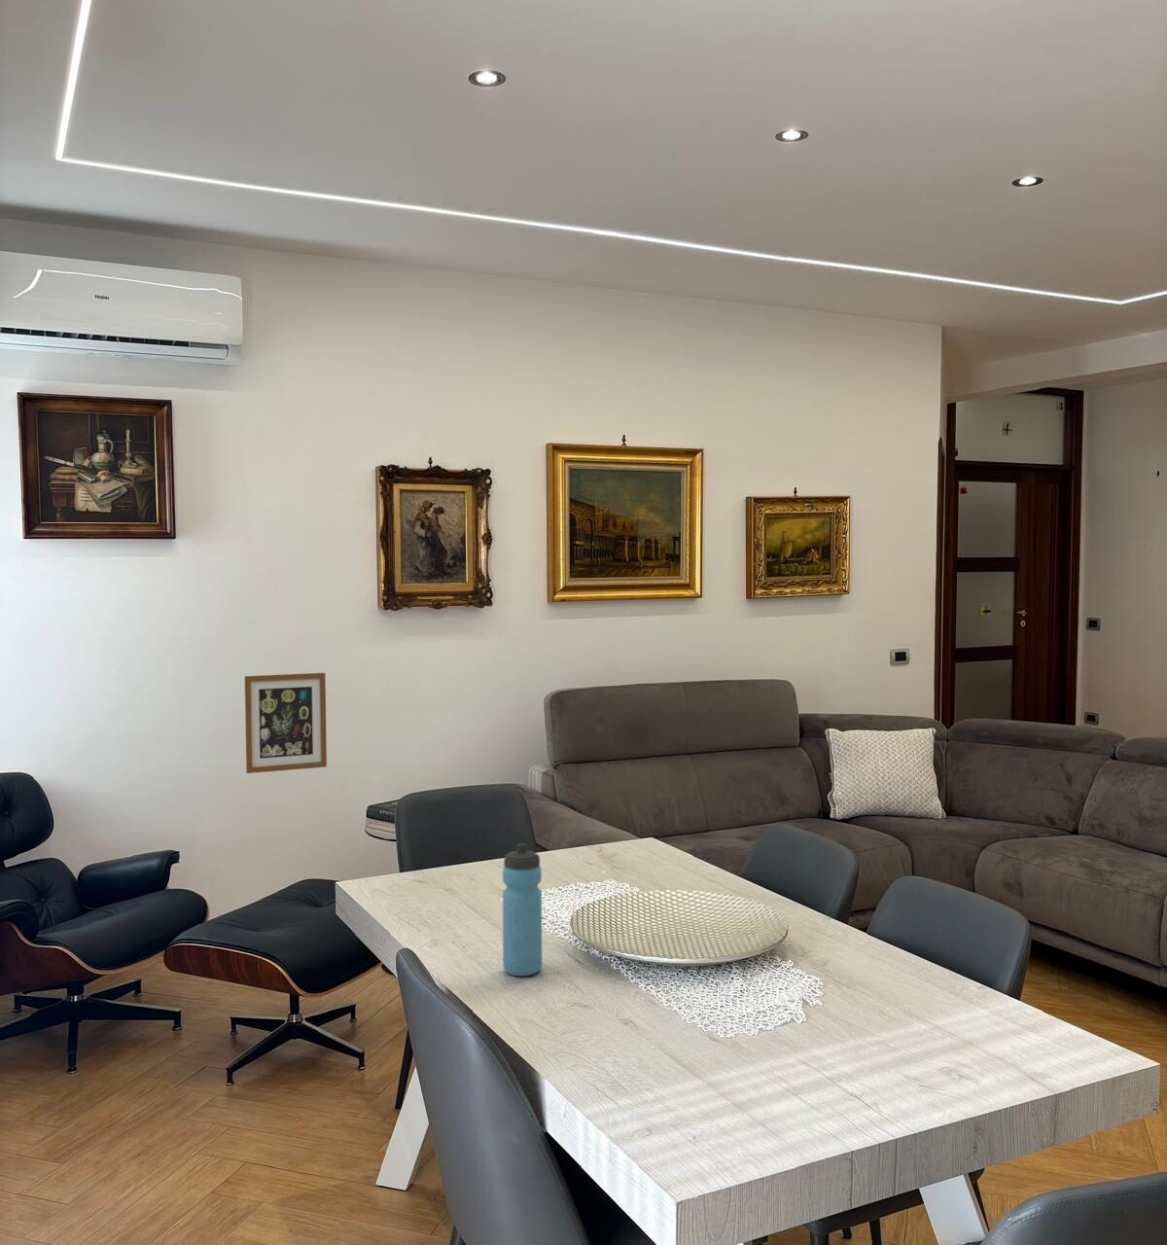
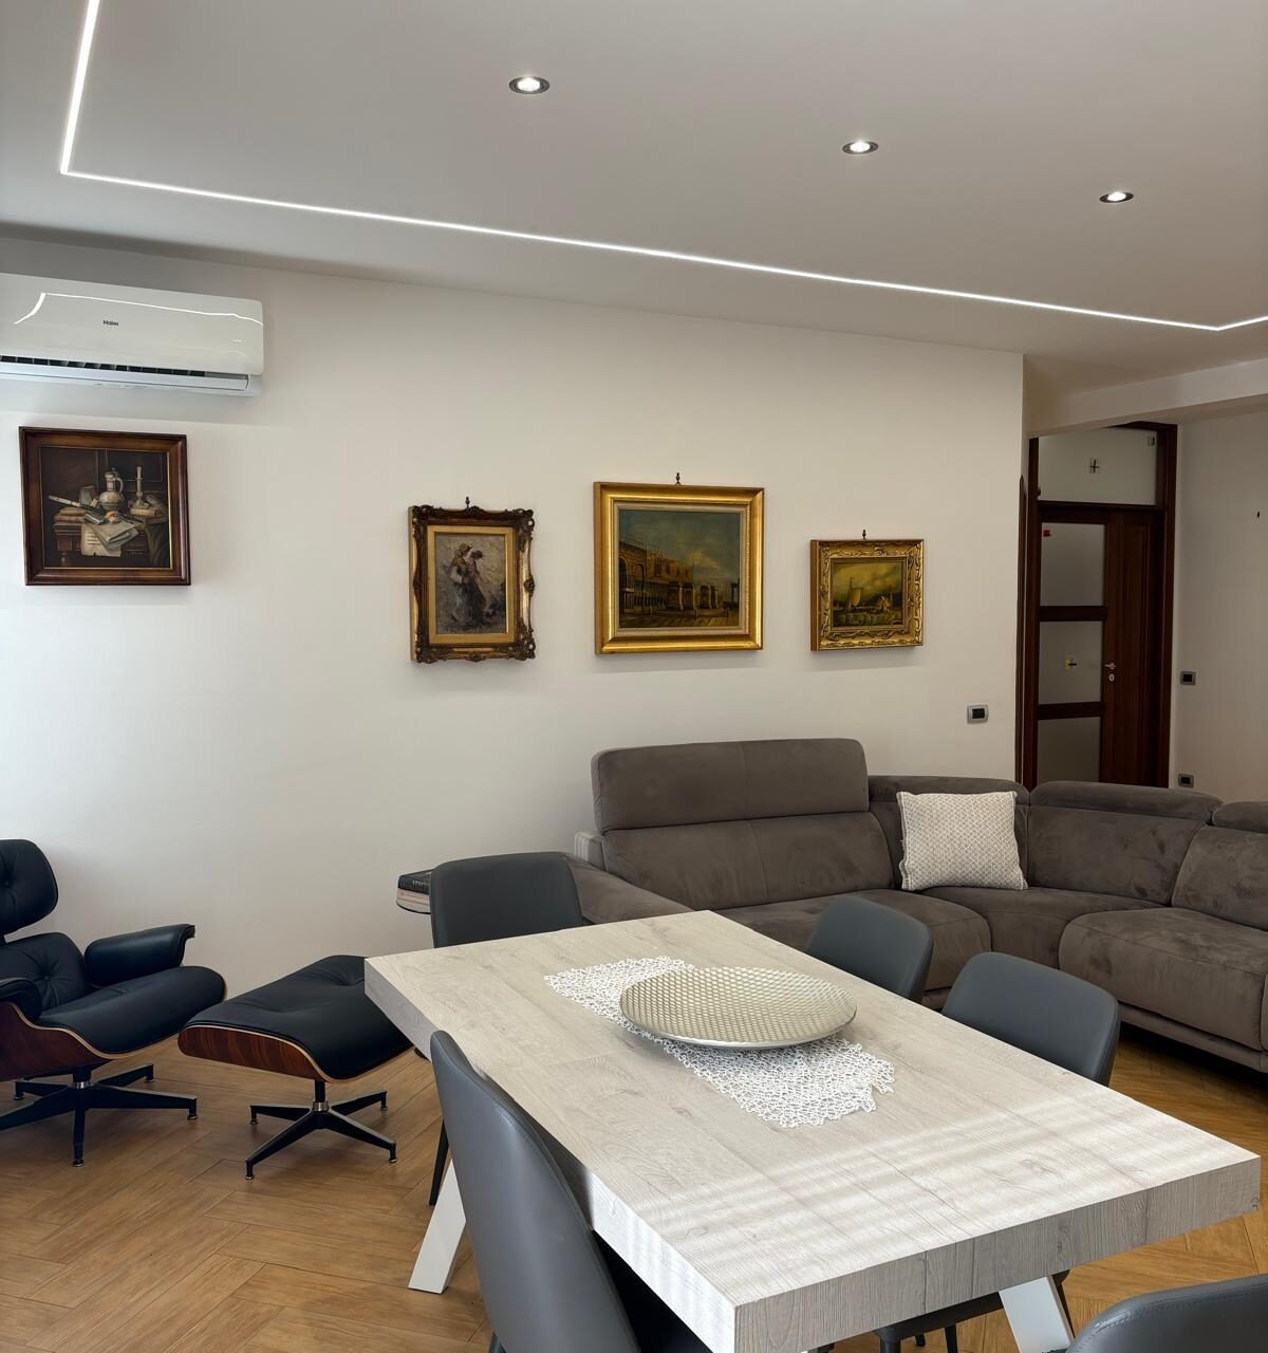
- water bottle (522, 906)
- wall art (286, 722)
